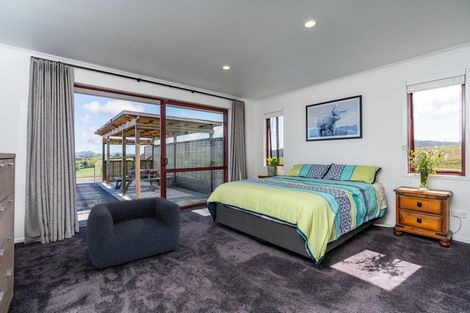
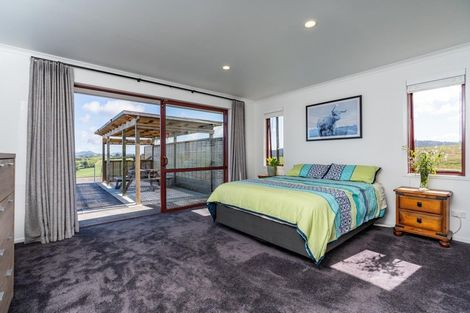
- armchair (134, 225)
